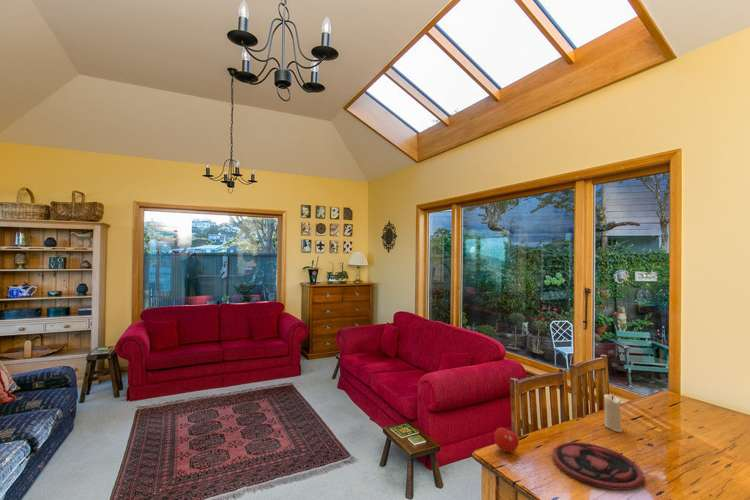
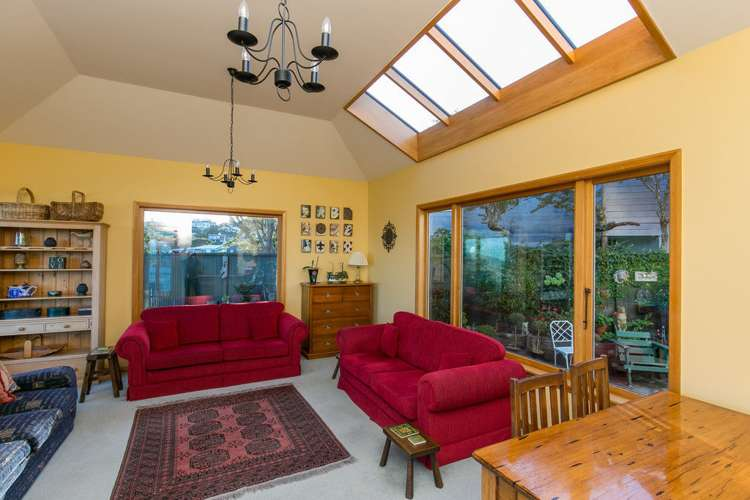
- fruit (506, 438)
- candle (613, 411)
- plate (595, 463)
